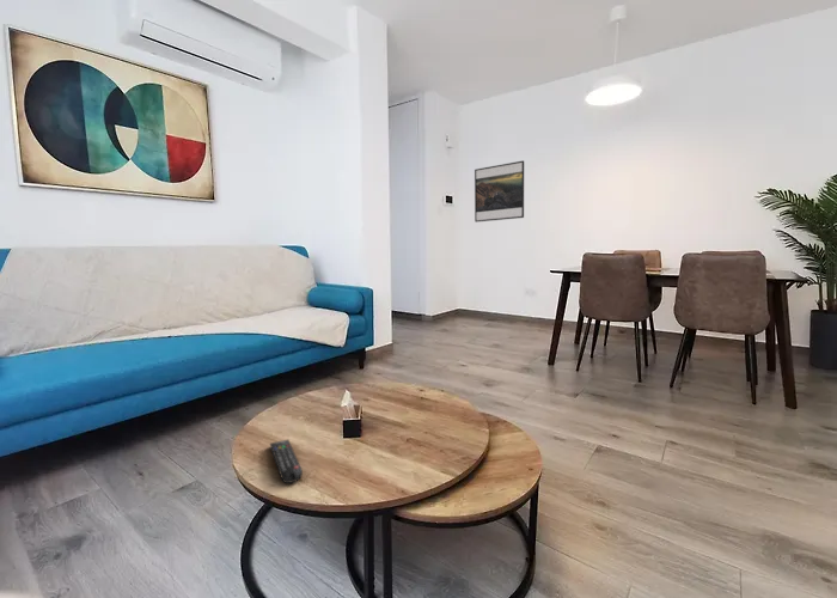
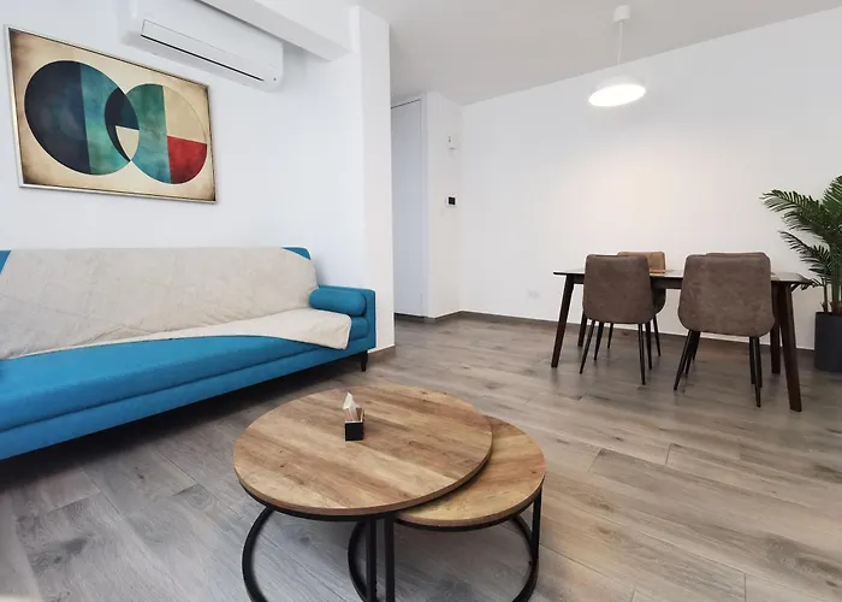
- remote control (285, 458)
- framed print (497, 193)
